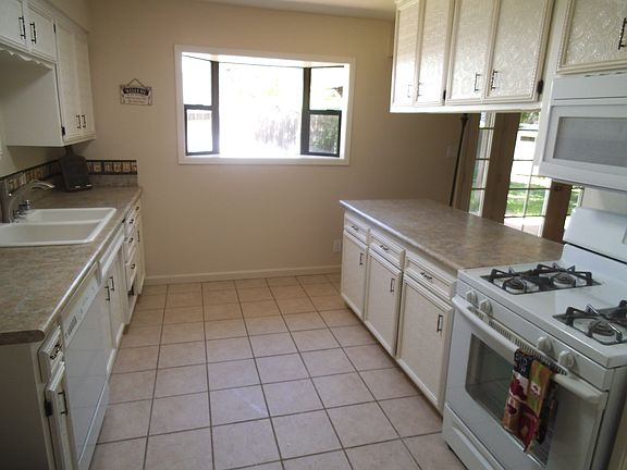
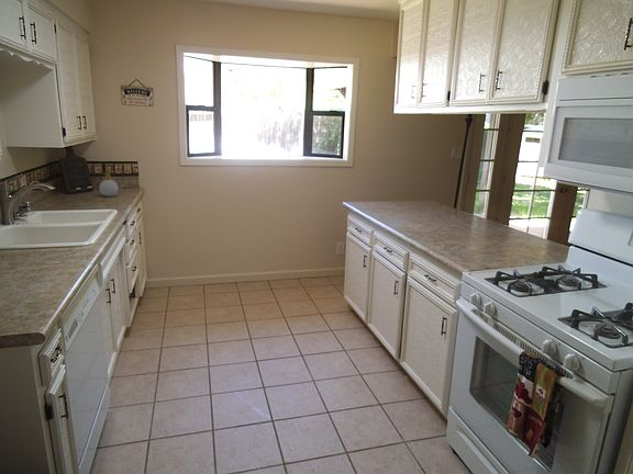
+ soap bottle (108, 184)
